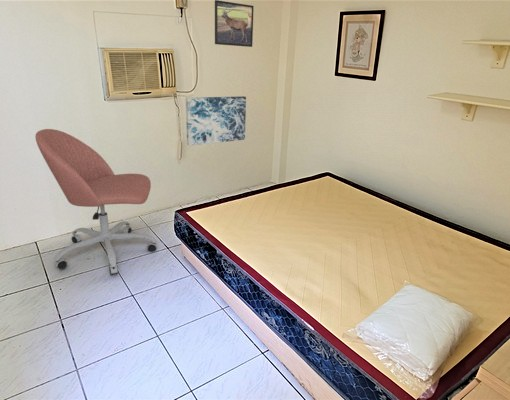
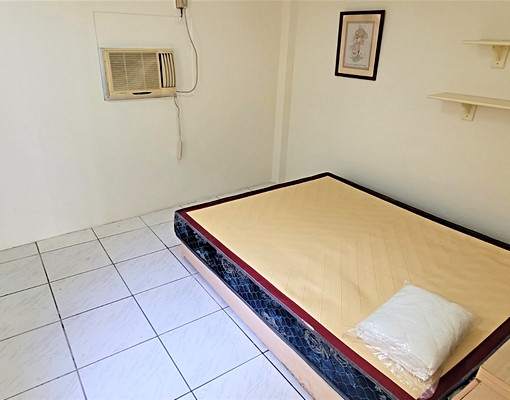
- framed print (234, 24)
- wall art (217, 120)
- office chair (103, 195)
